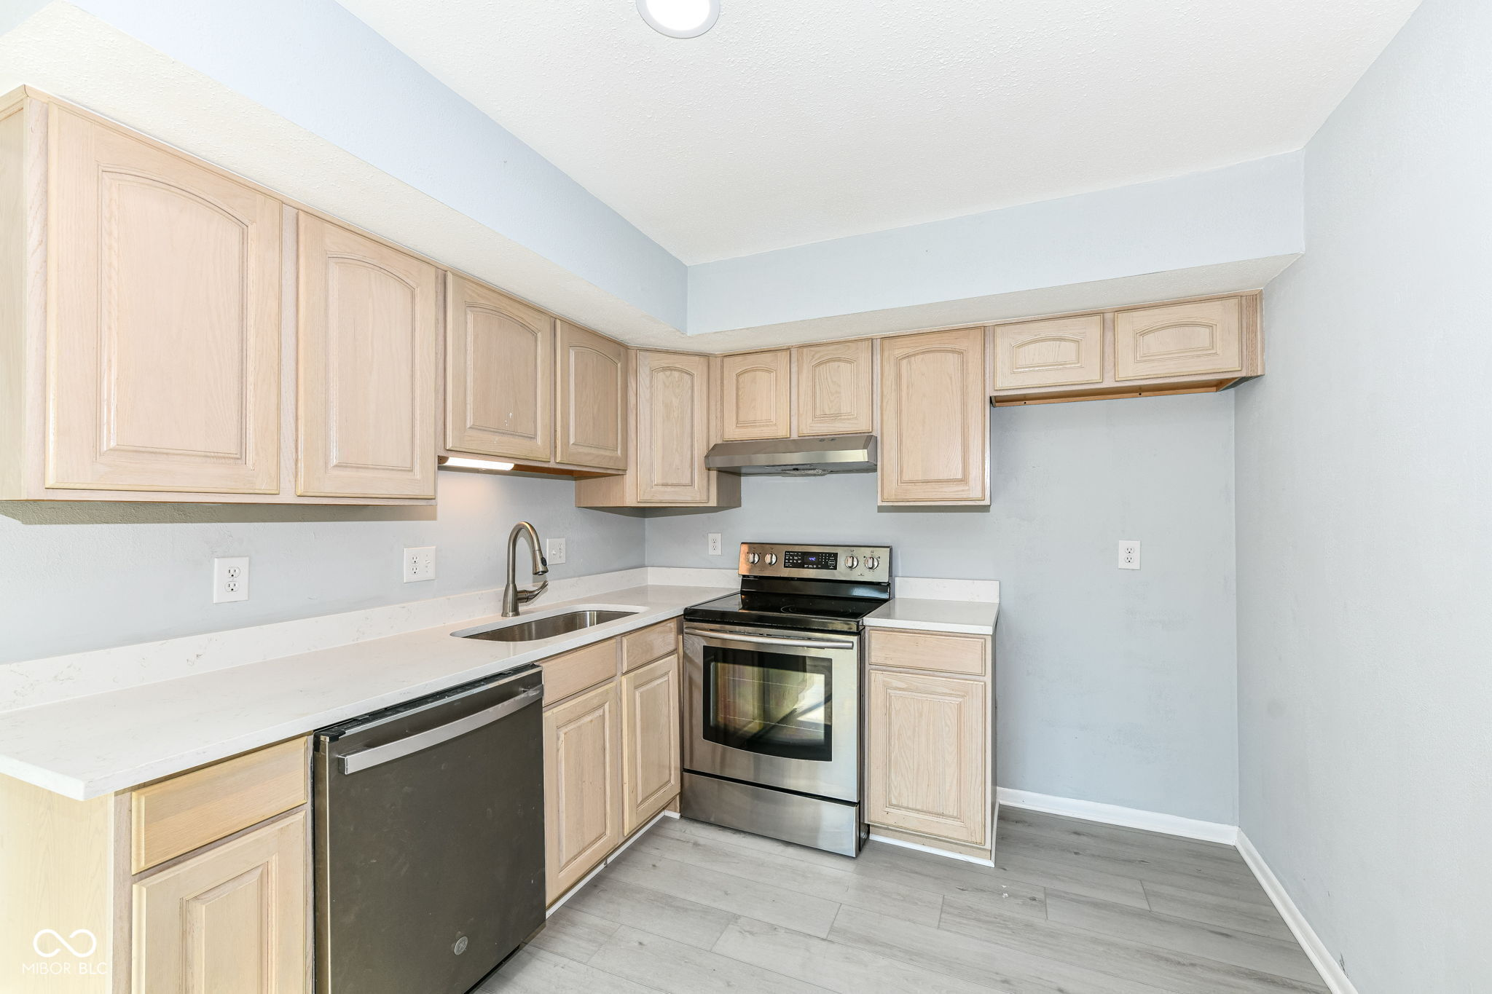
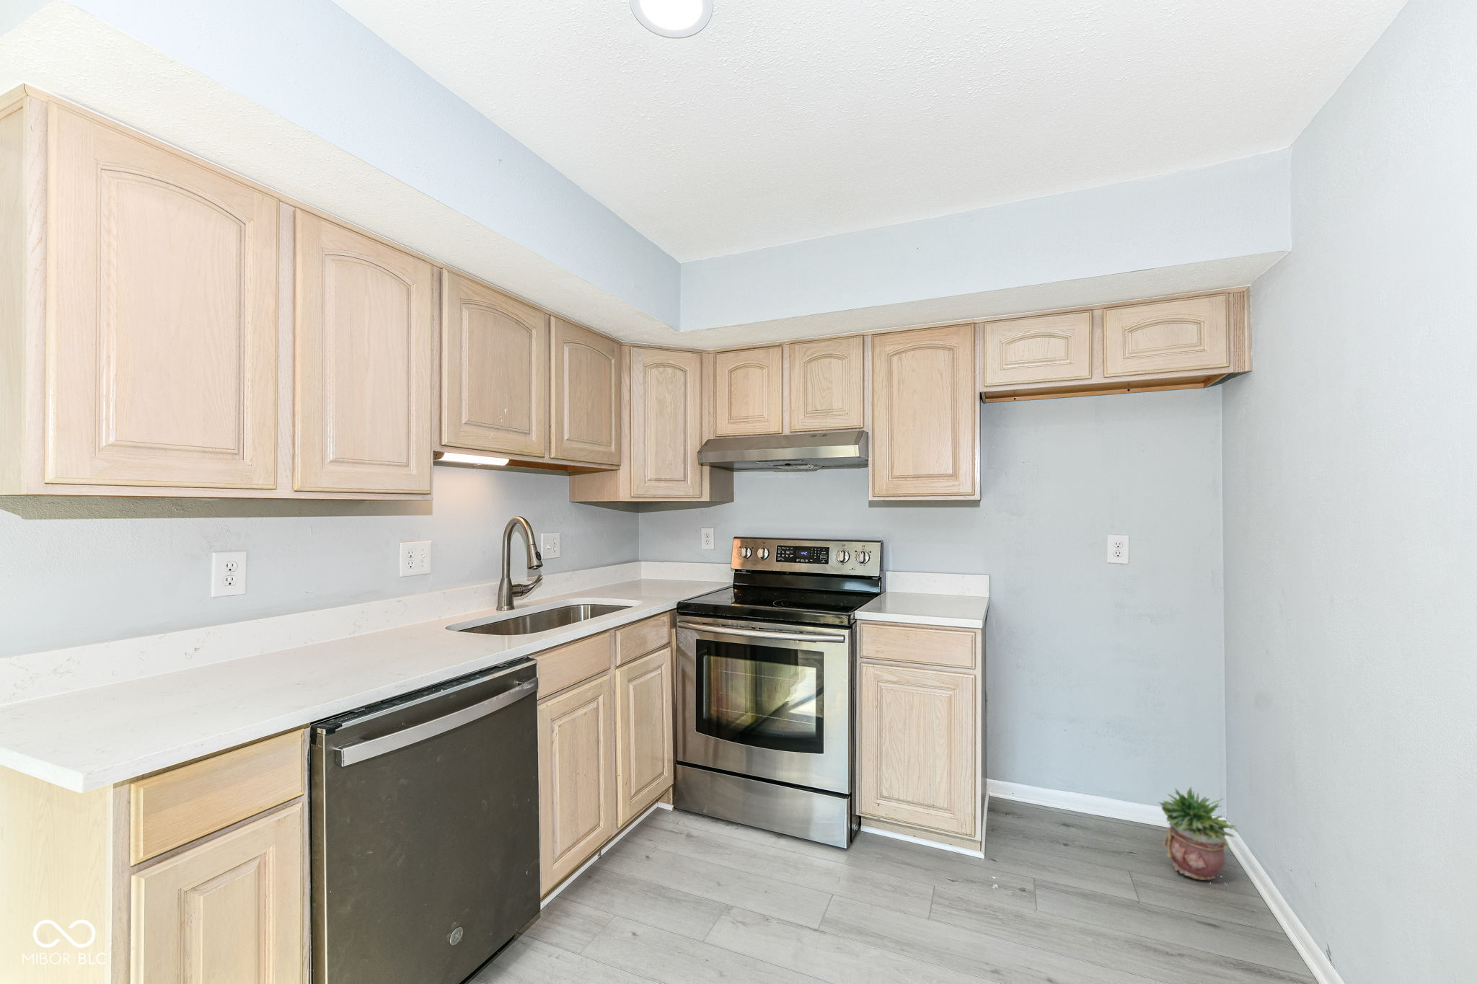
+ potted plant (1198, 831)
